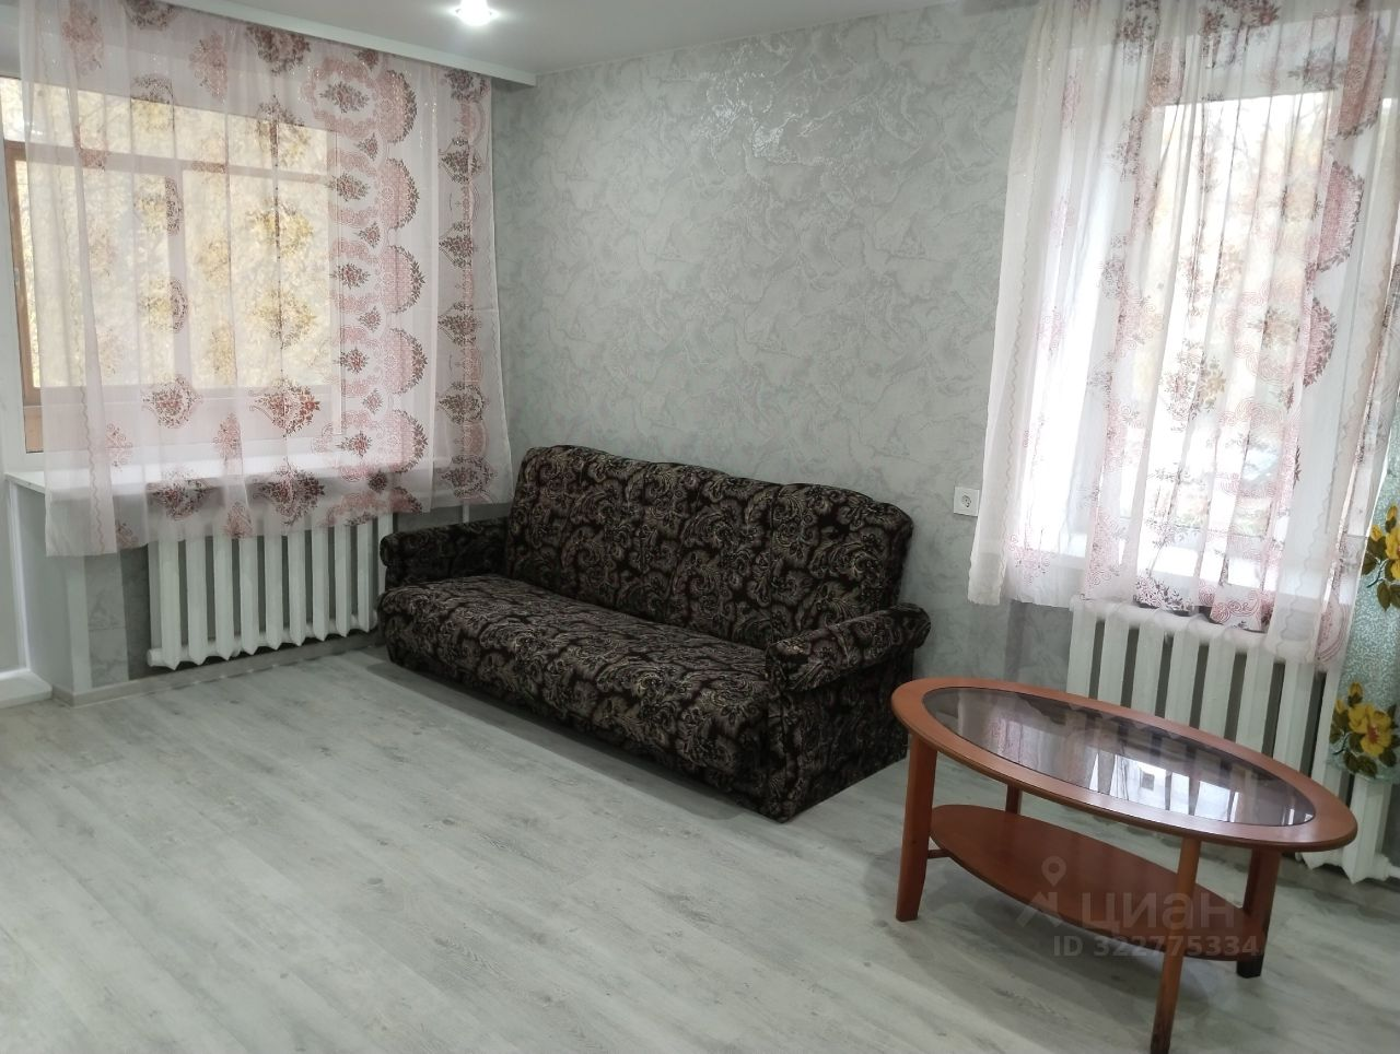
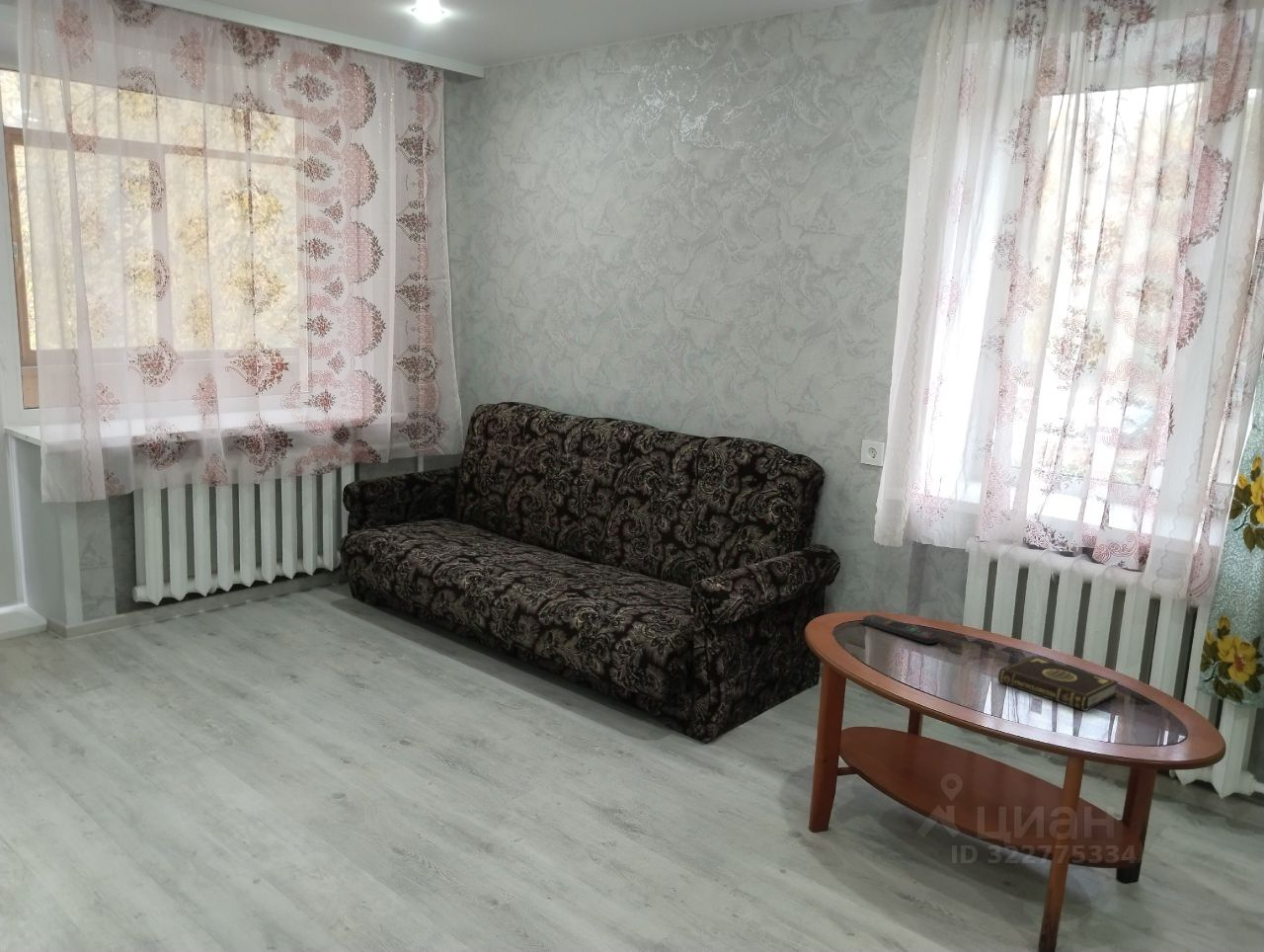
+ book (1057, 681)
+ remote control (900, 628)
